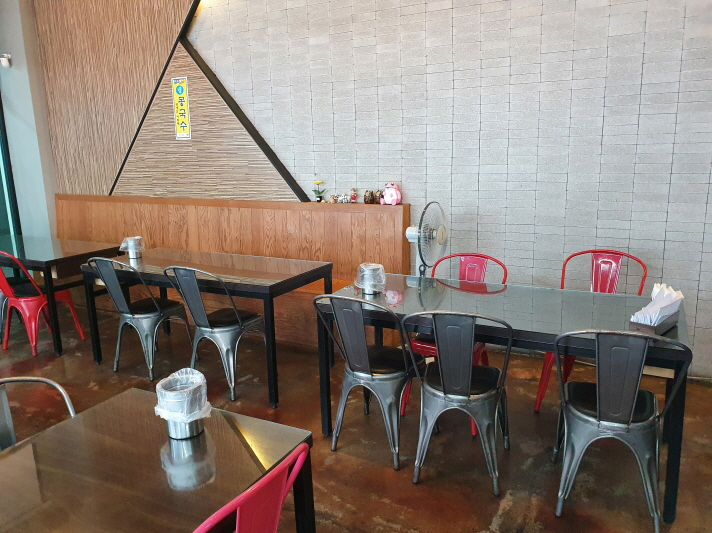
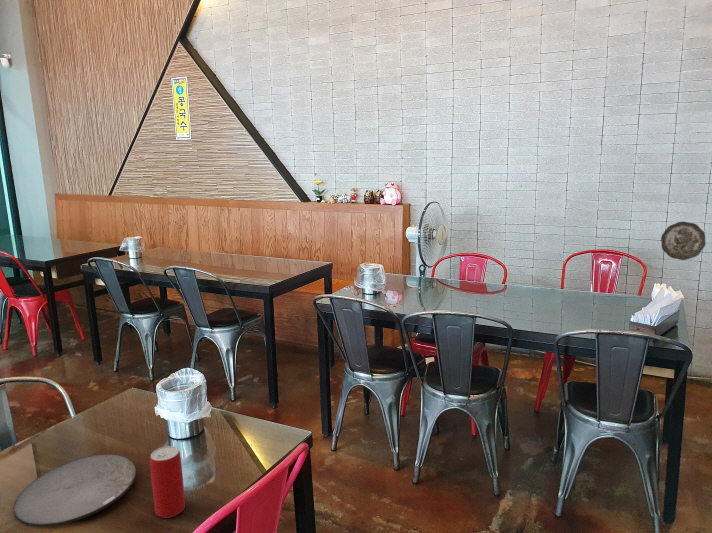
+ decorative plate (682, 240)
+ plate (77, 487)
+ beverage can (167, 481)
